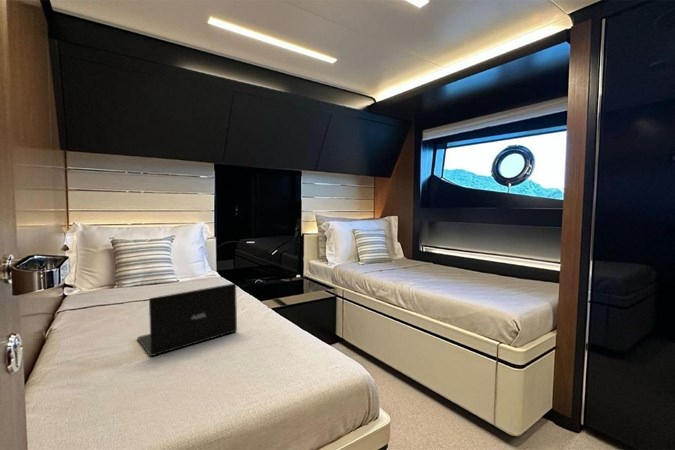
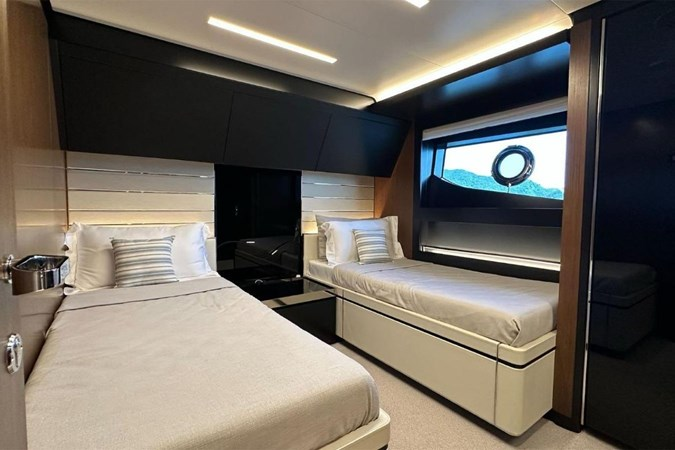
- laptop (188, 310)
